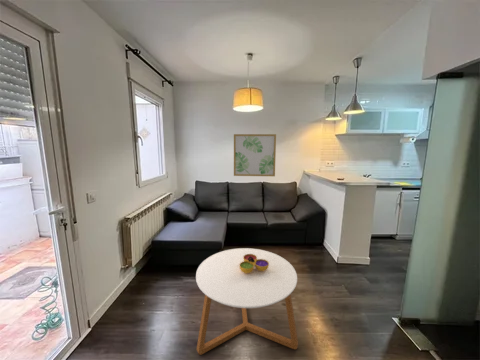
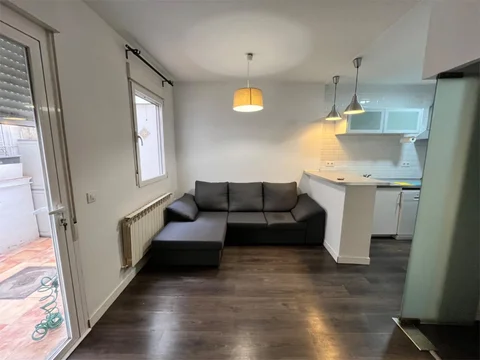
- wall art (254, 155)
- coffee table (245, 298)
- decorative bowl (252, 261)
